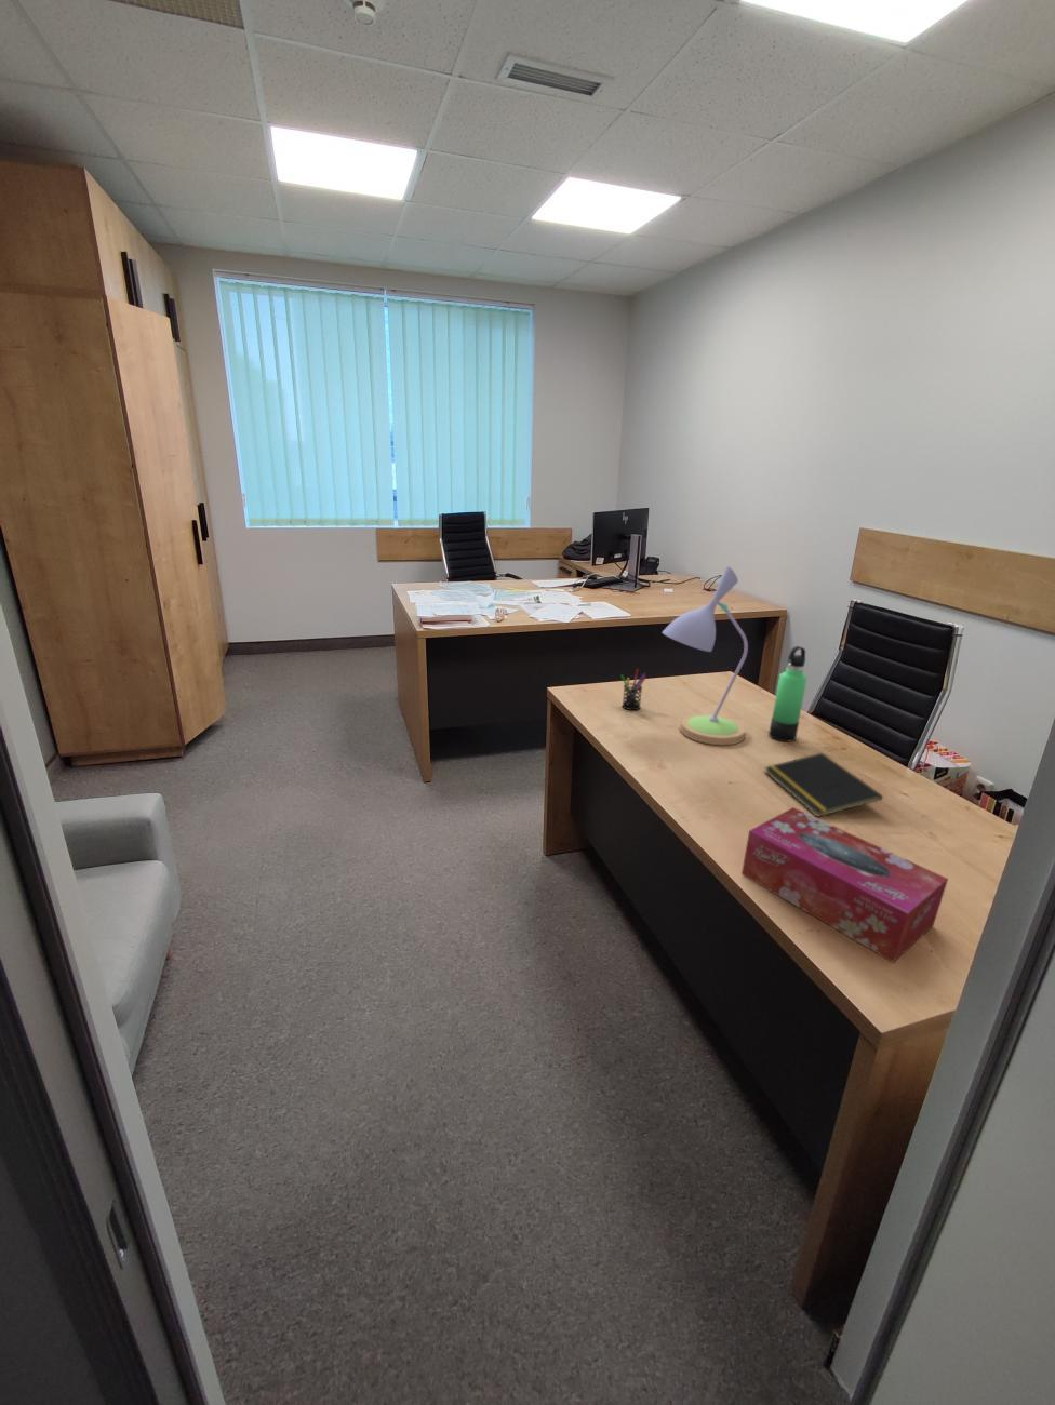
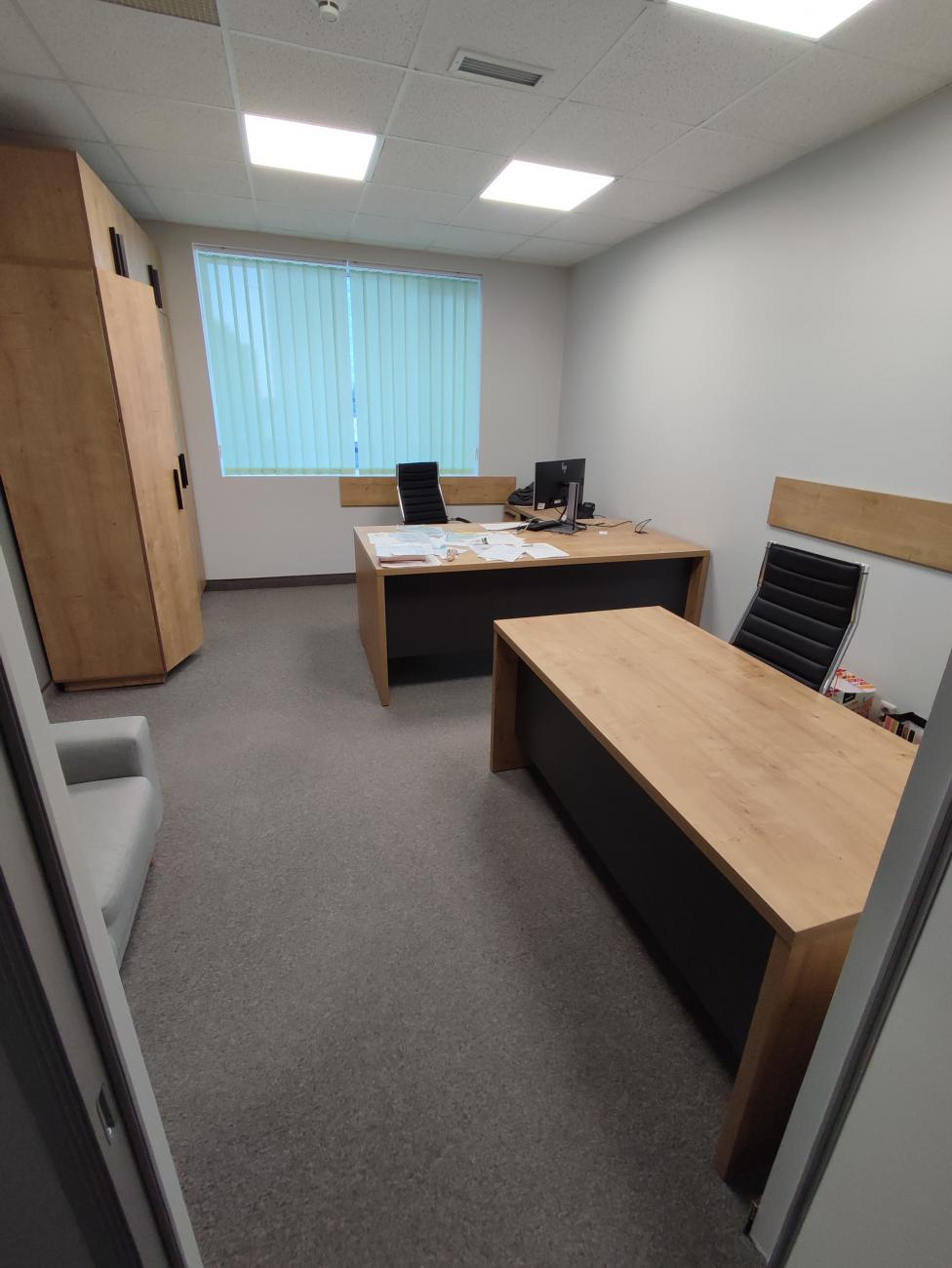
- thermos bottle (790, 693)
- pen holder (632, 688)
- tissue box (837, 875)
- desk lamp (708, 650)
- notepad (819, 782)
